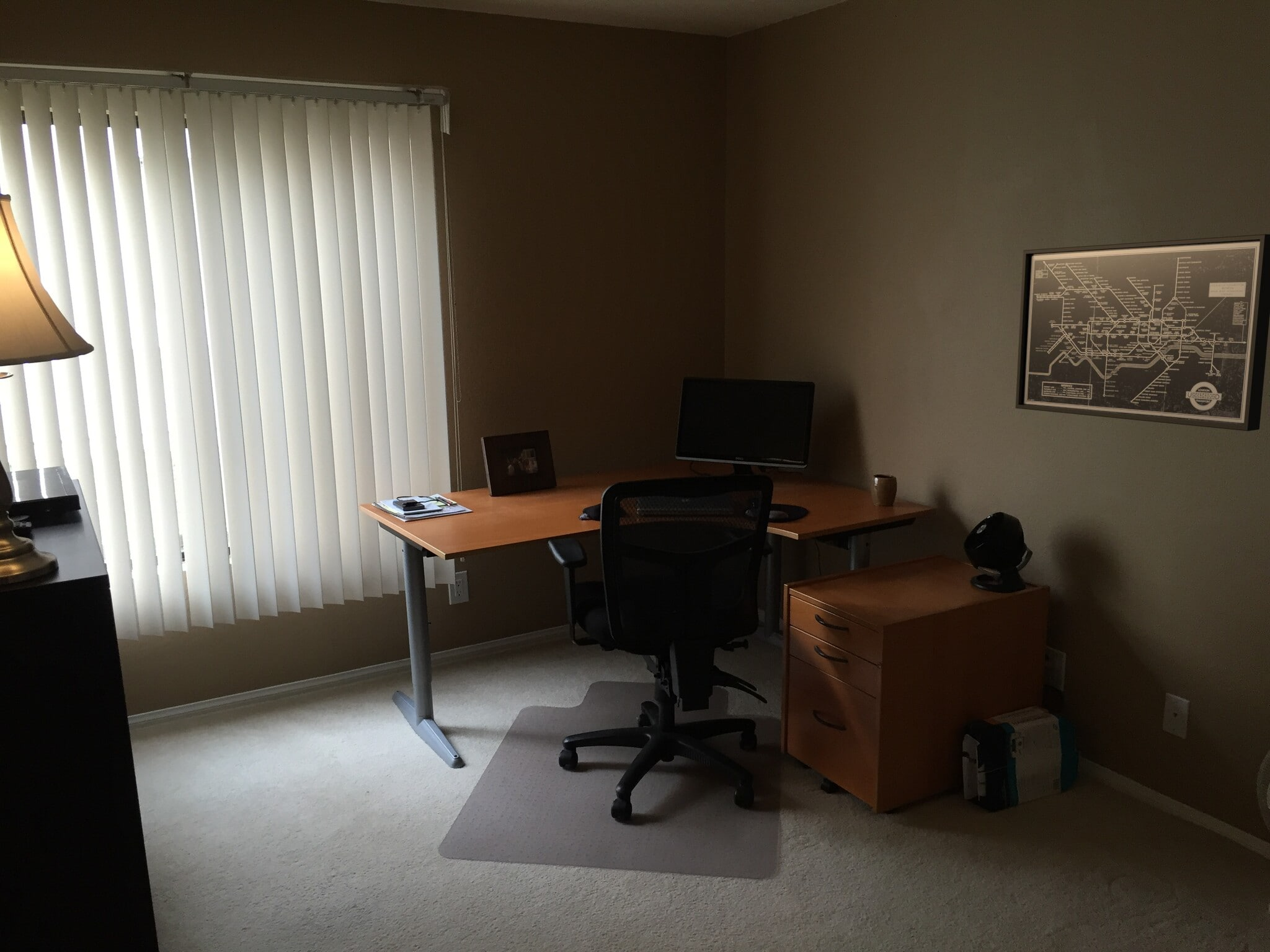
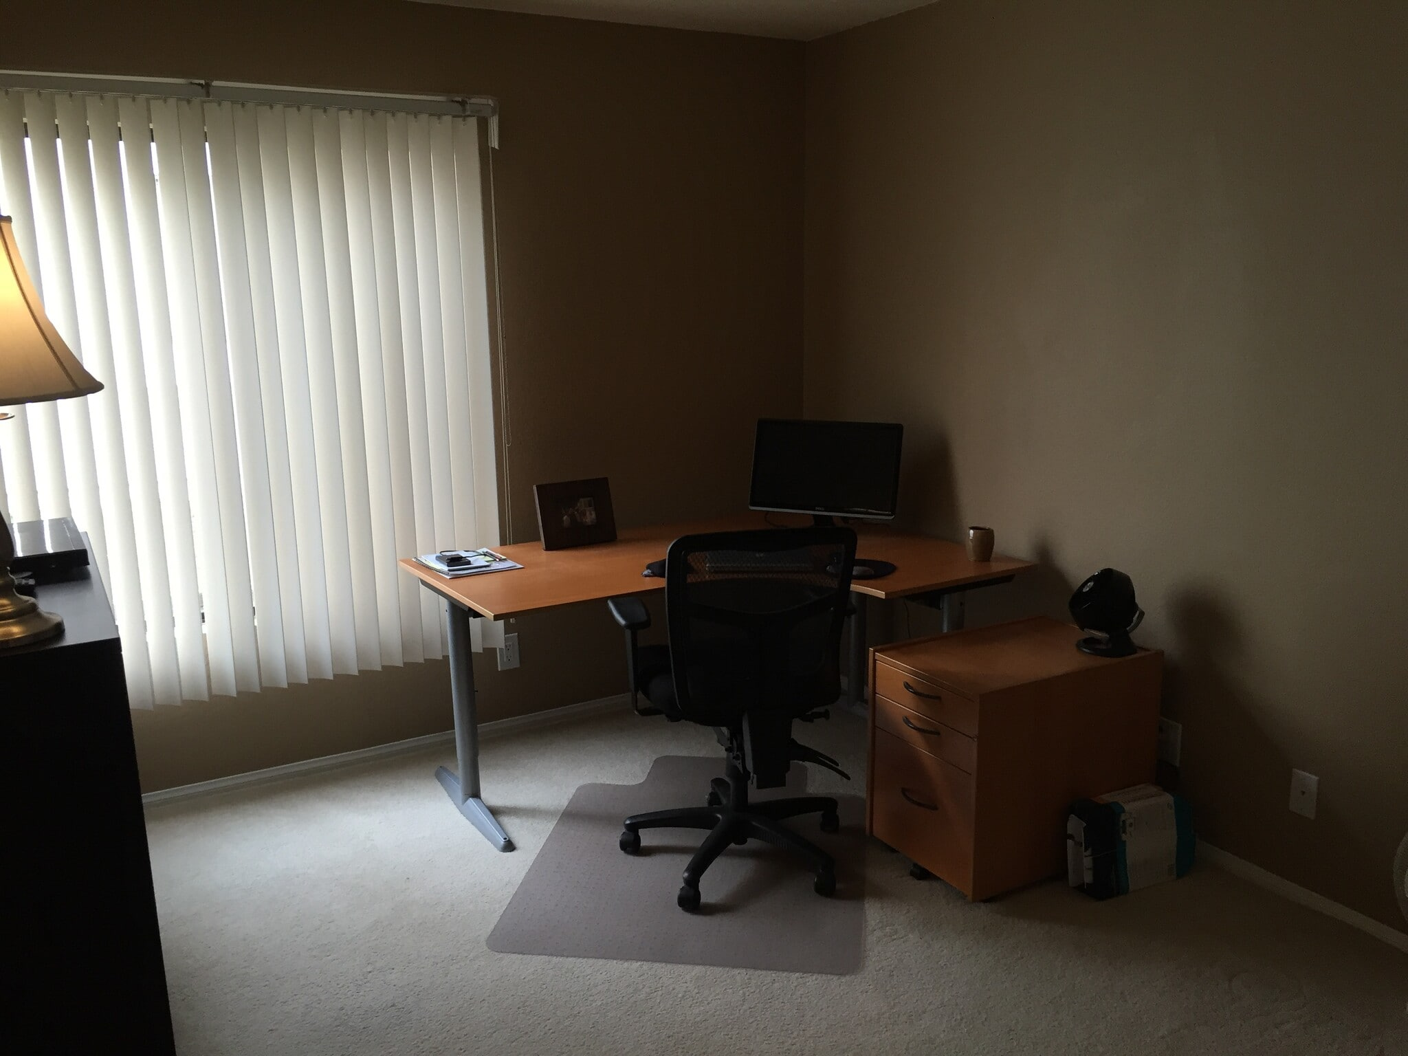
- wall art (1130, 332)
